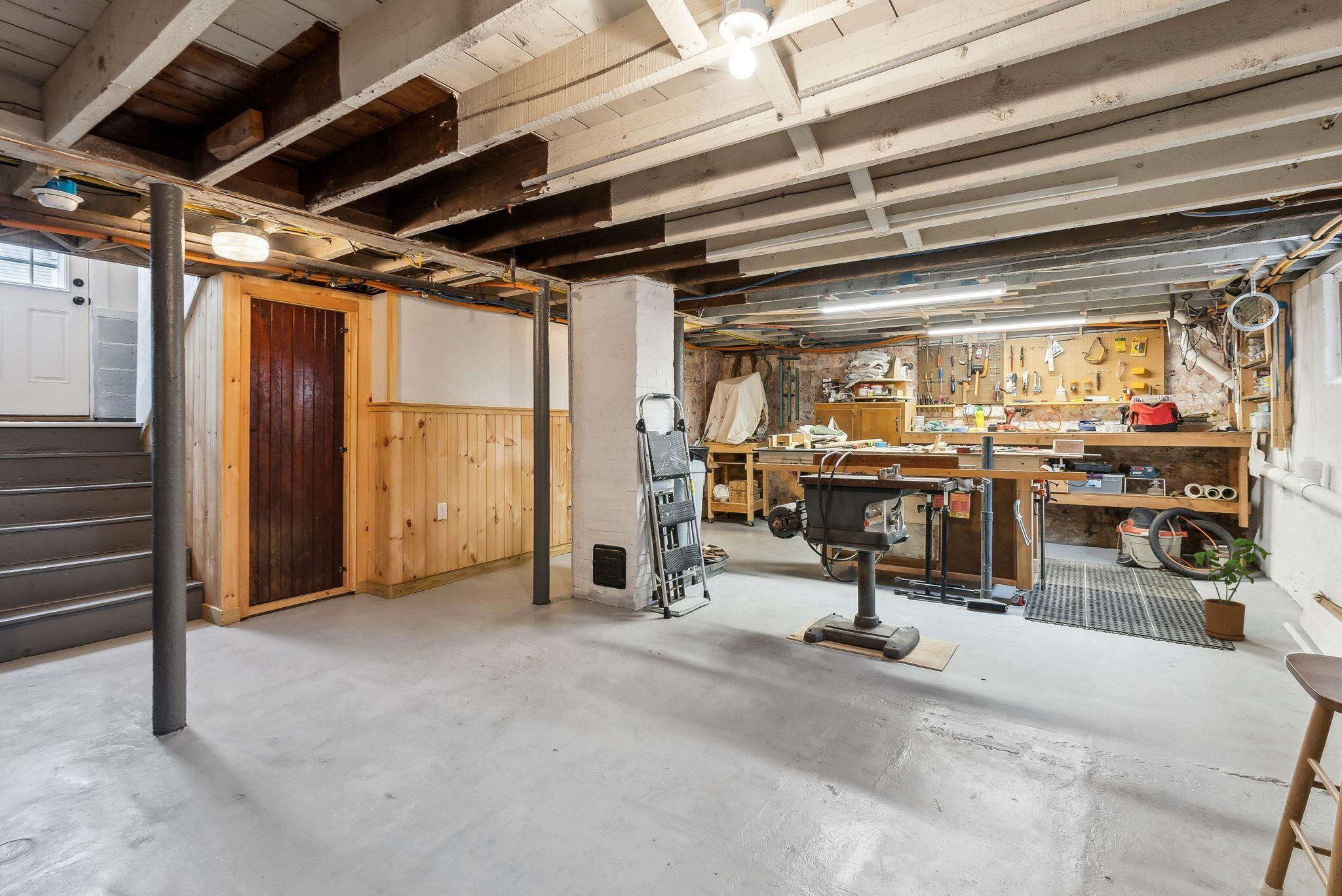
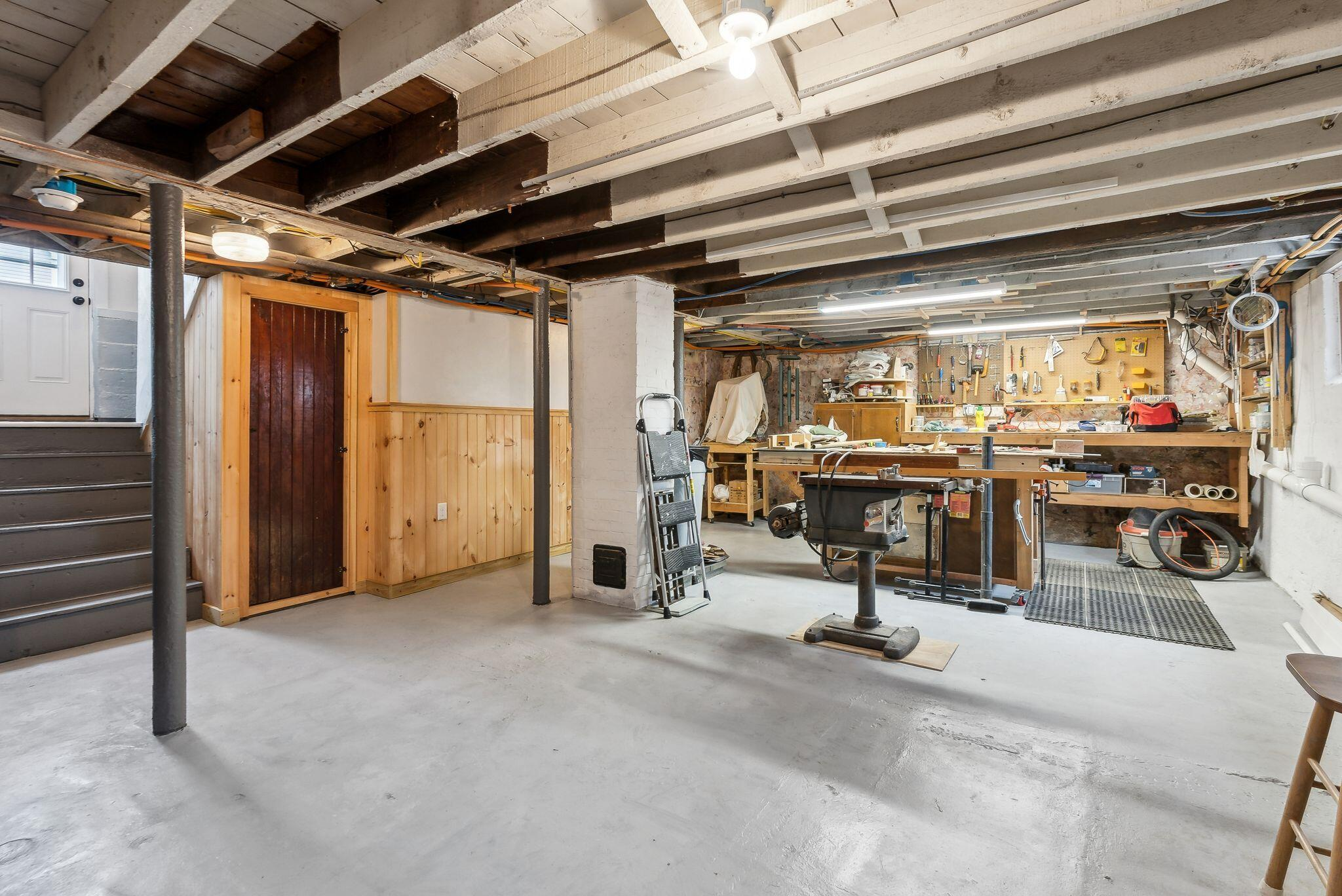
- house plant (1227, 588)
